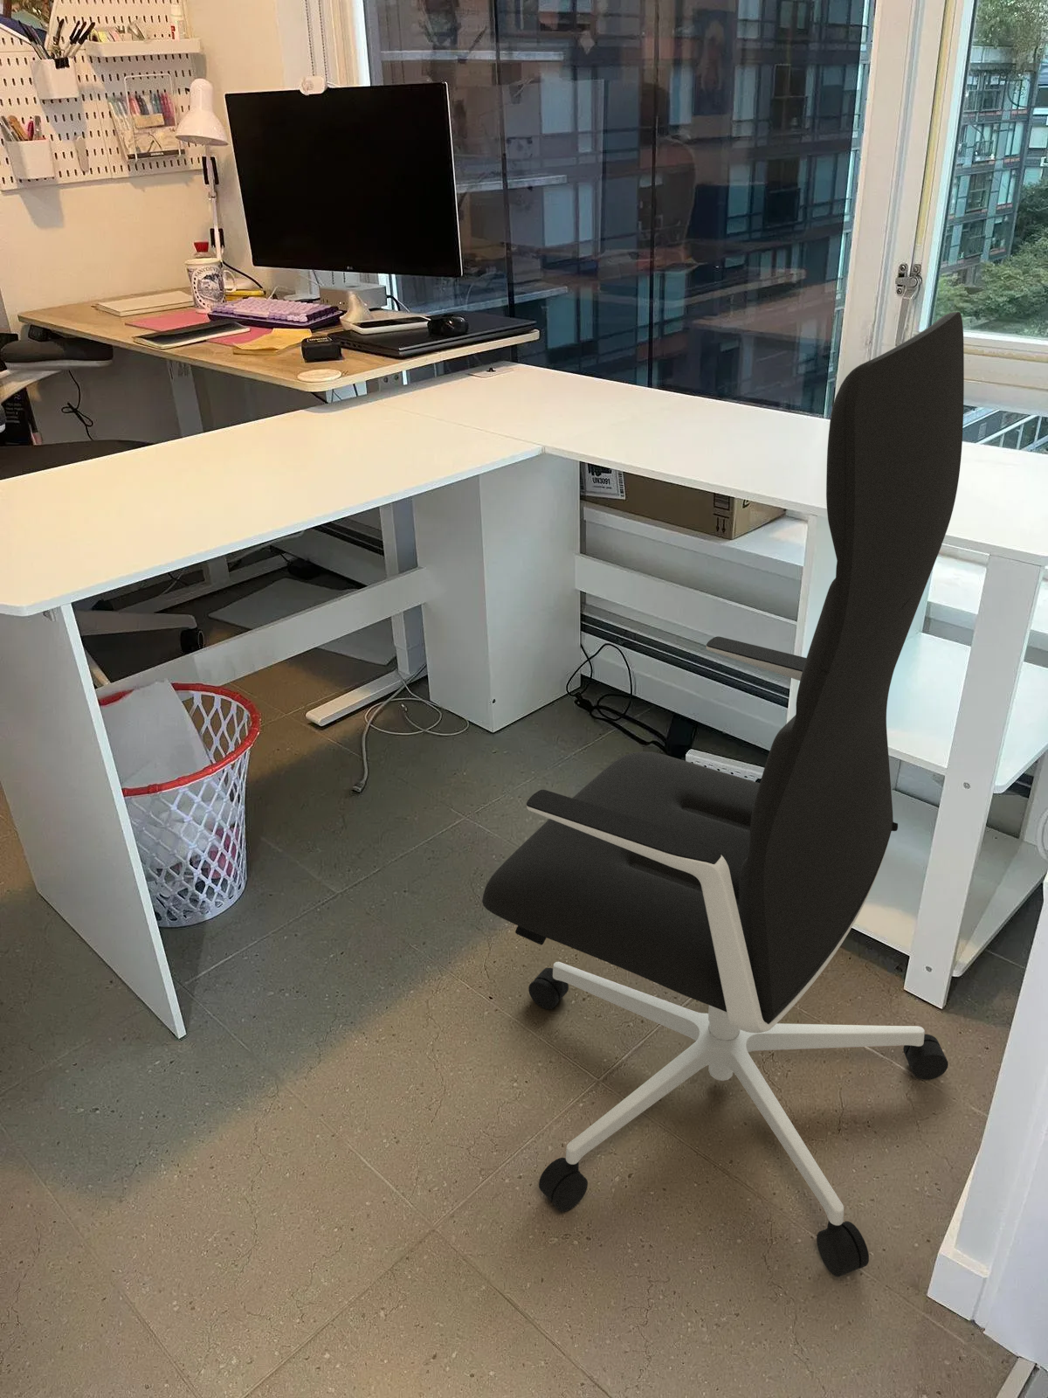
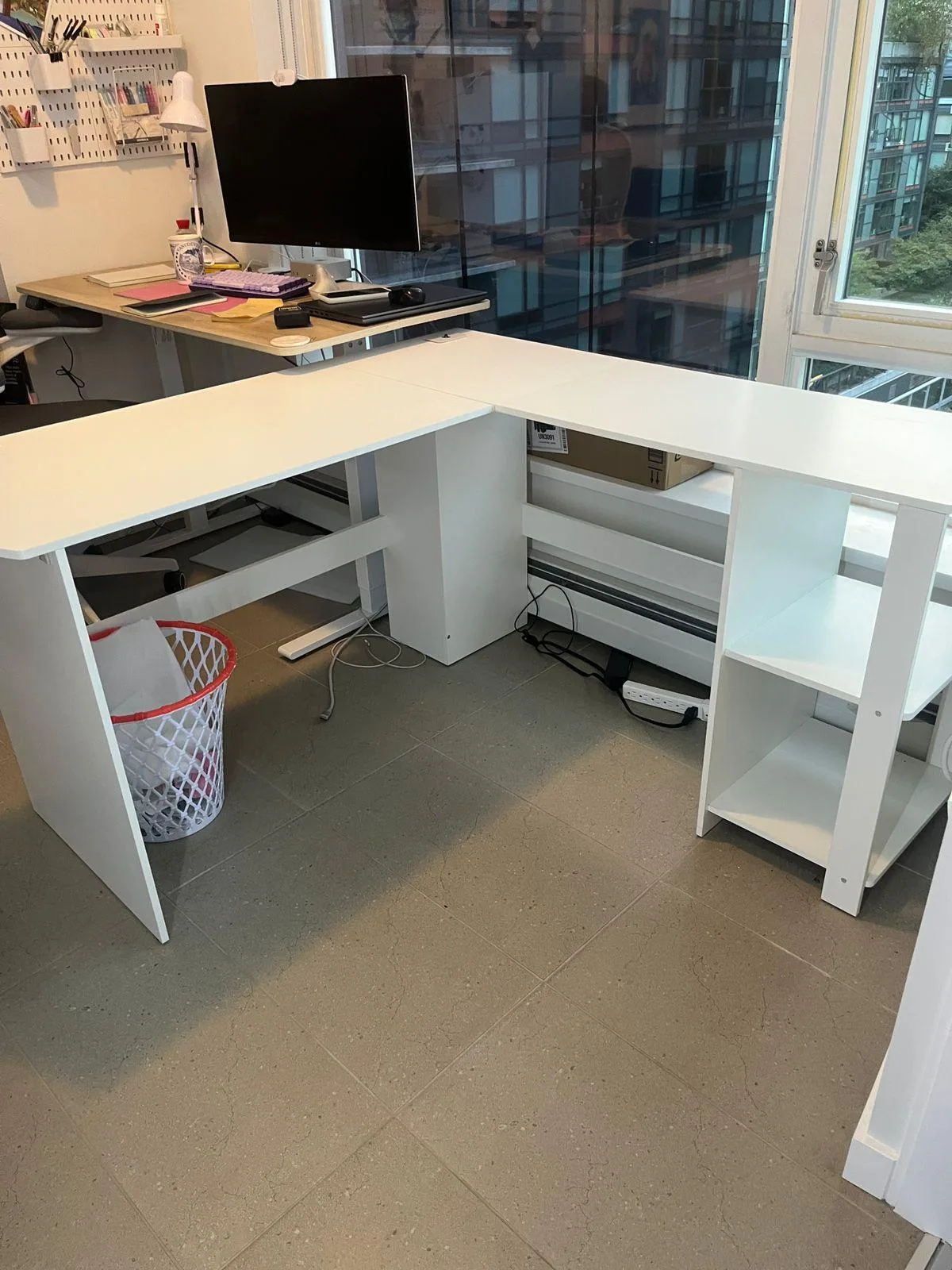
- office chair (724, 773)
